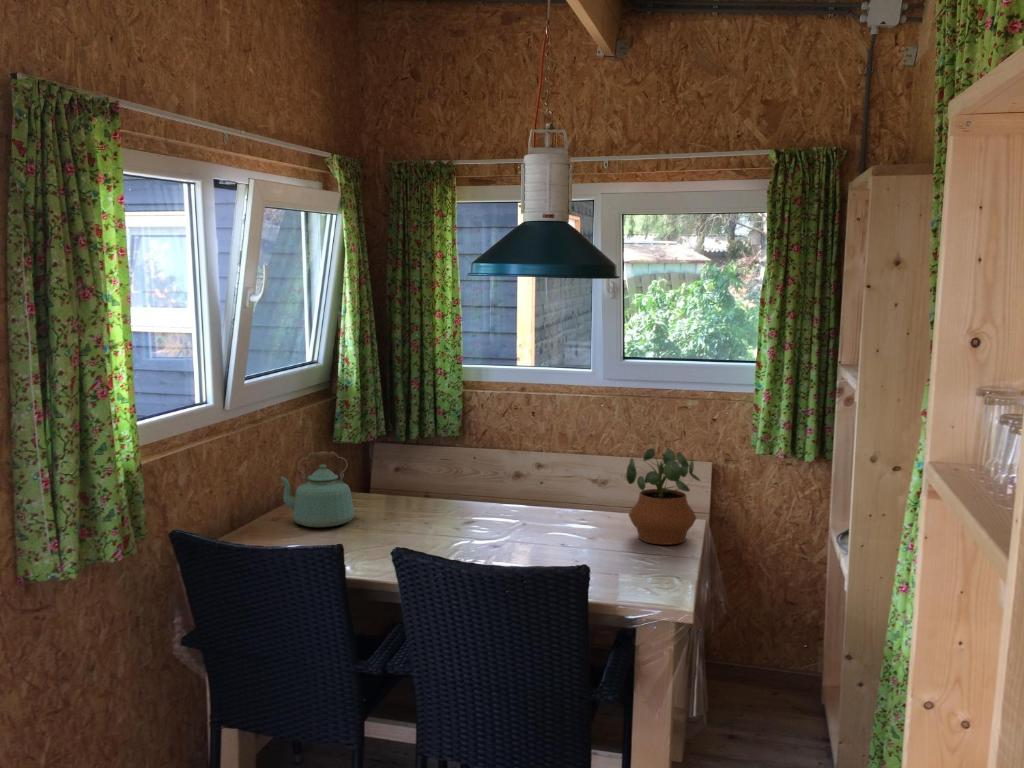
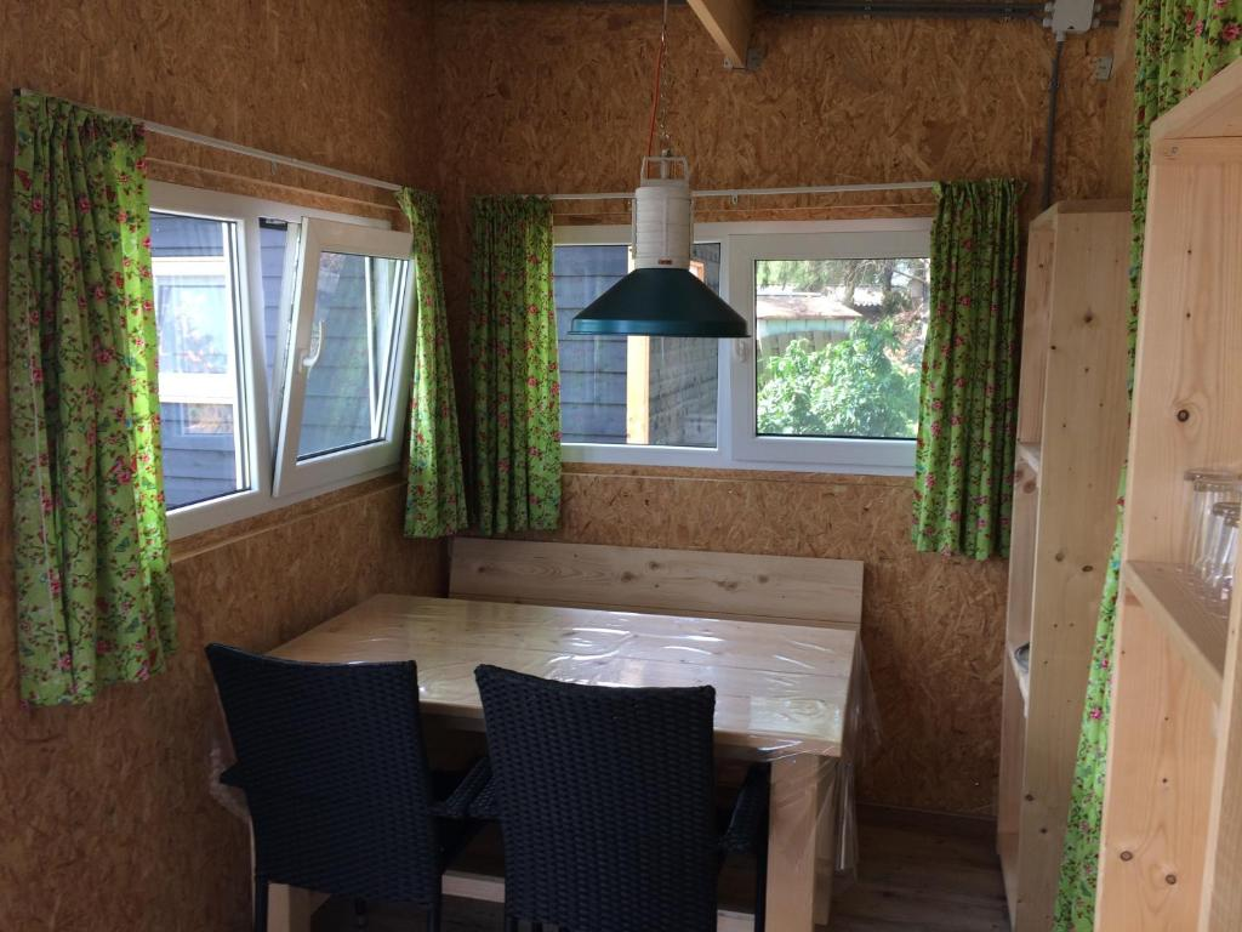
- kettle (316, 486)
- potted plant (664, 492)
